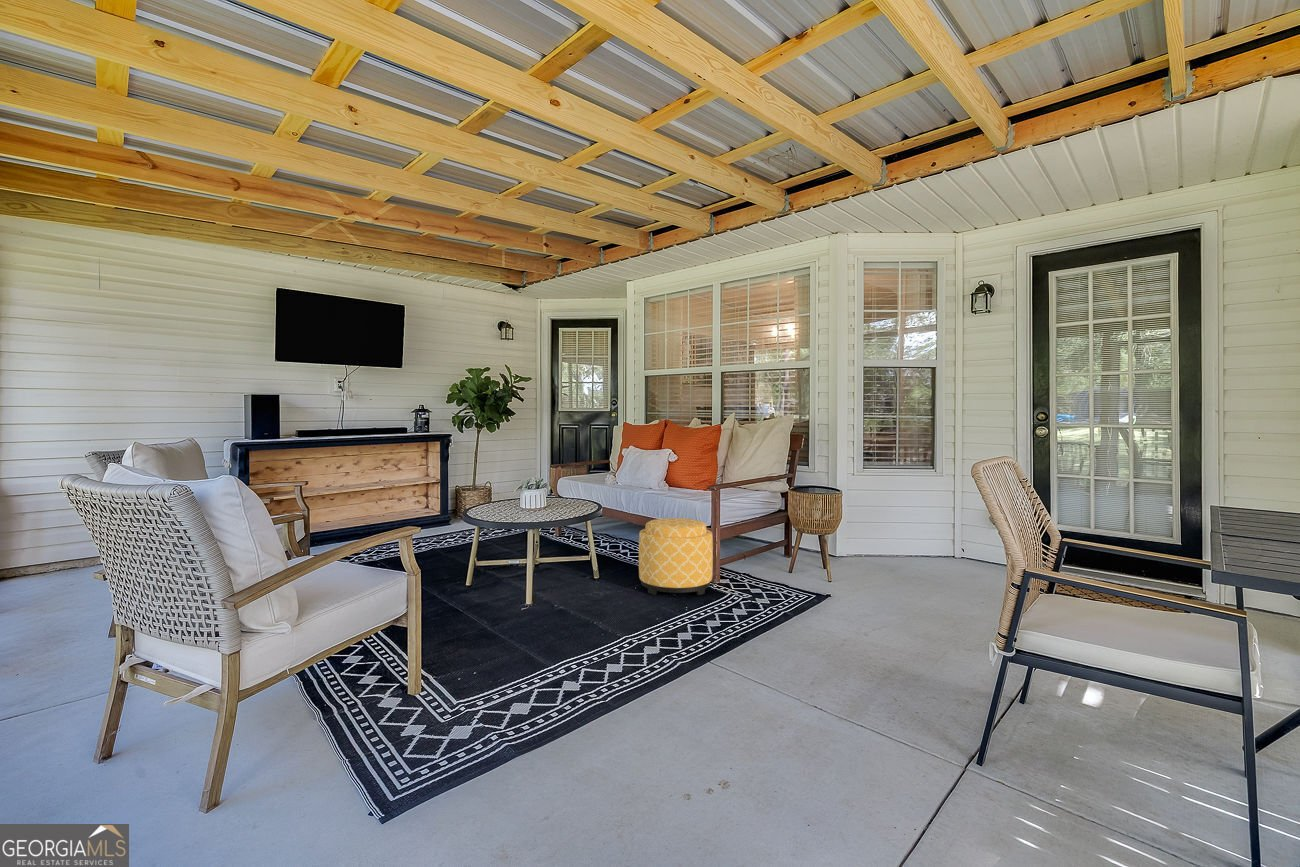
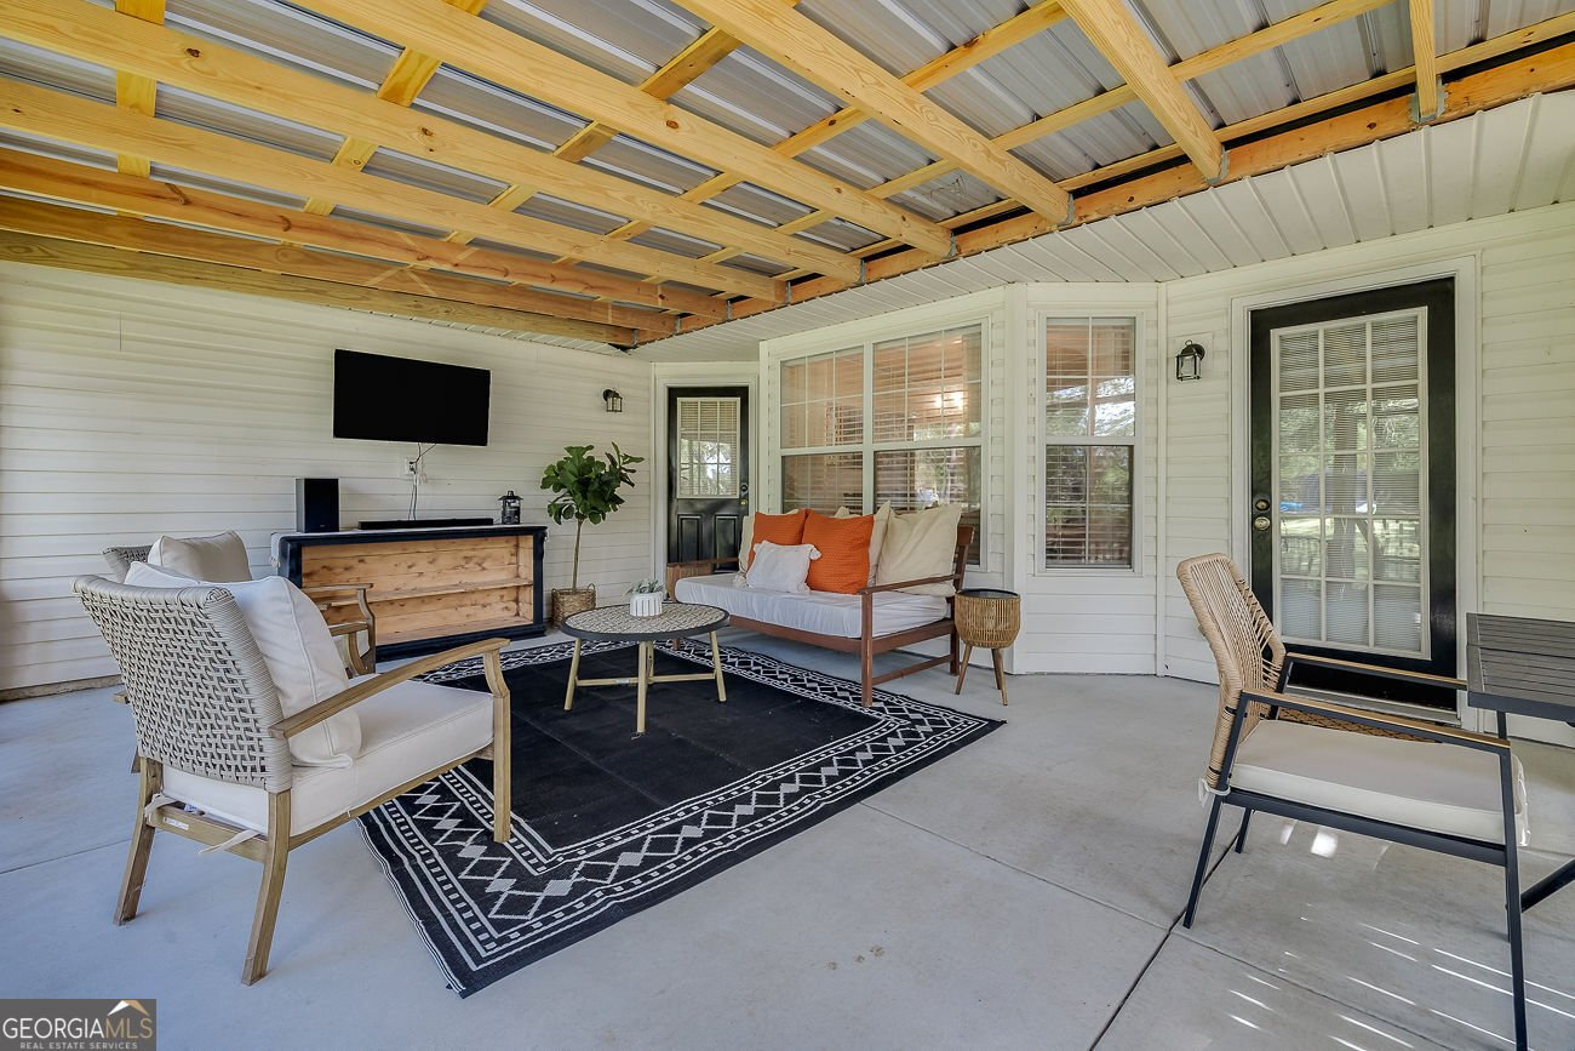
- ottoman (675, 554)
